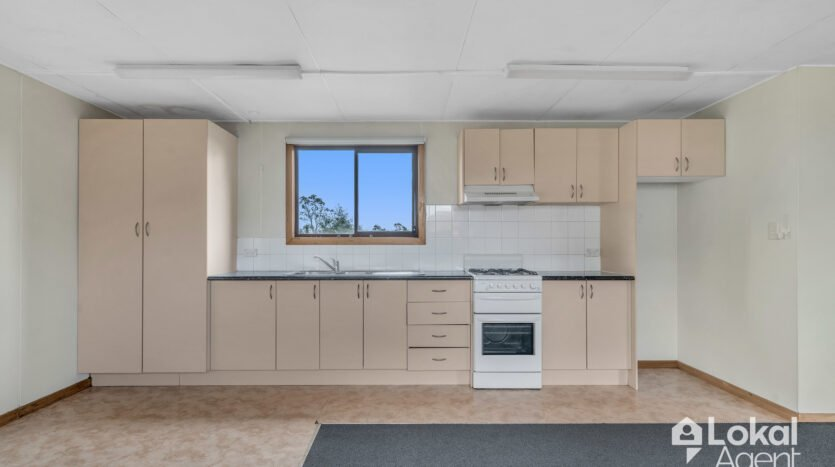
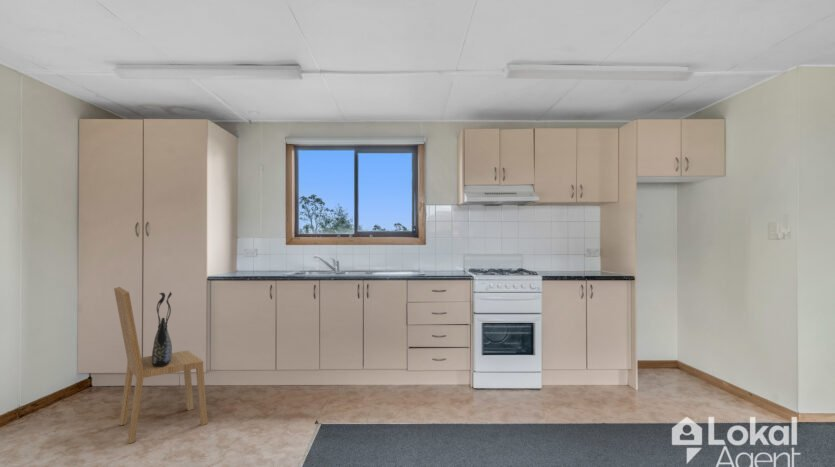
+ tote bag (162, 326)
+ dining chair (151, 356)
